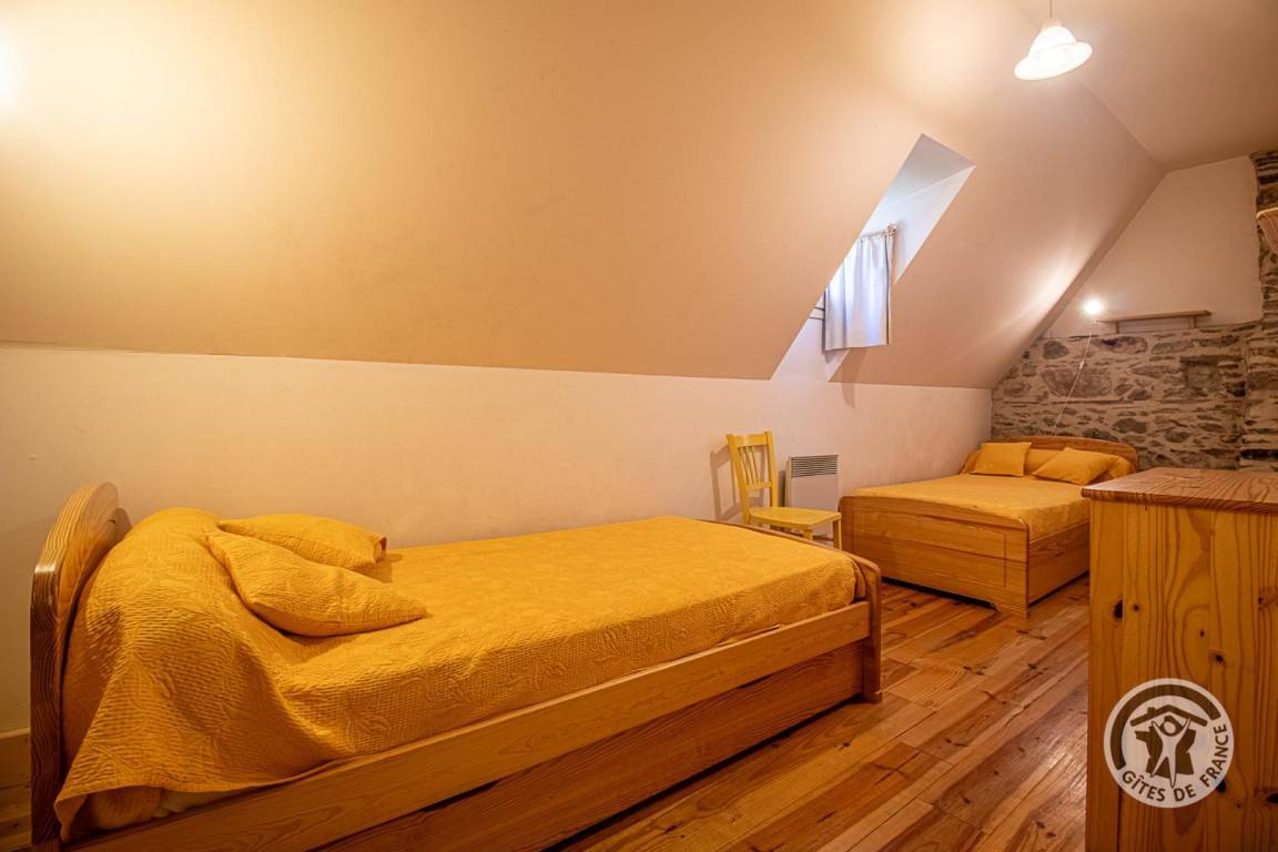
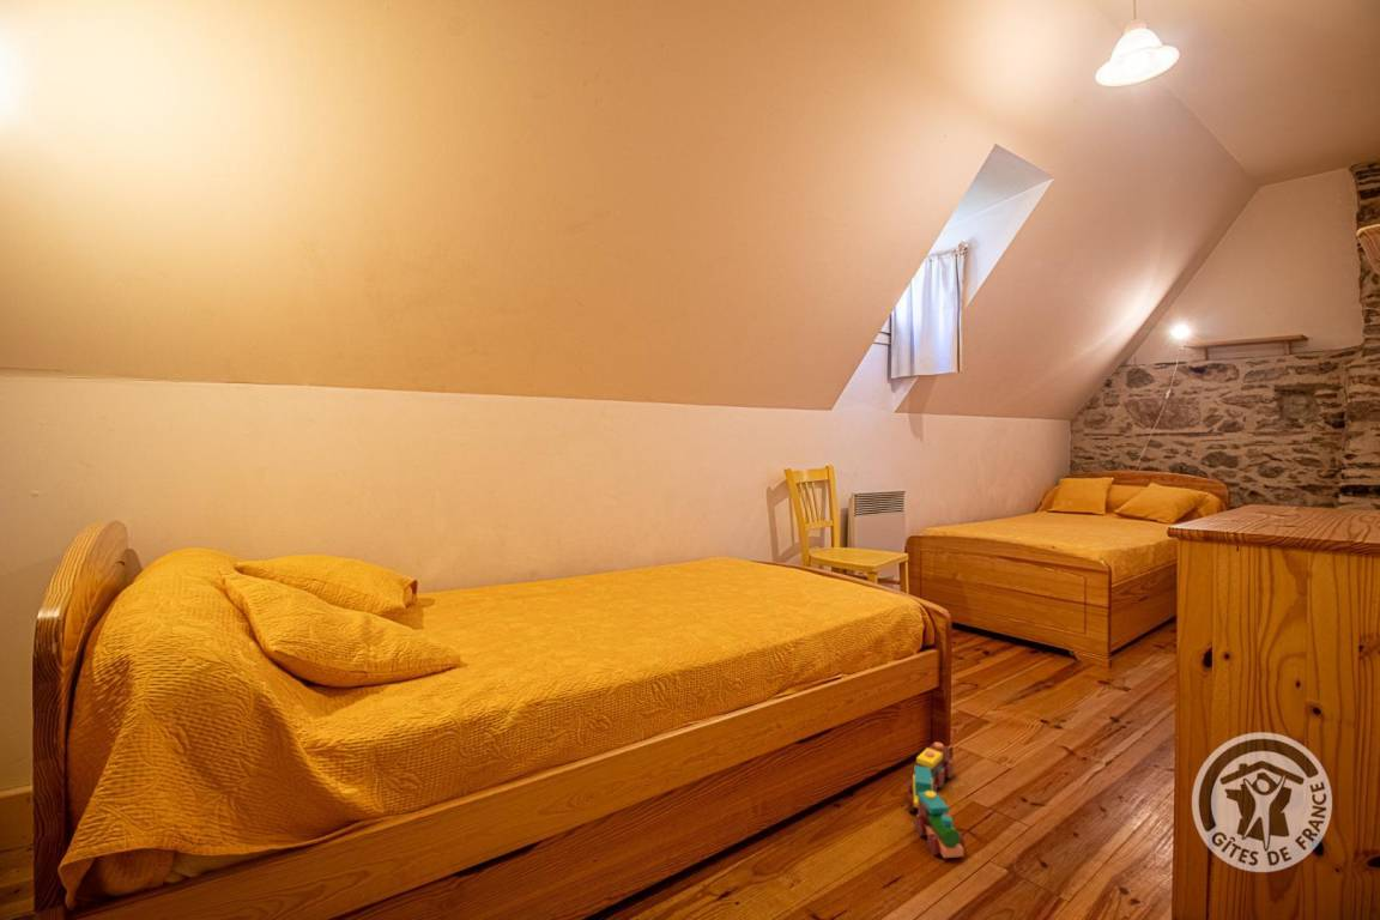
+ toy train (940, 787)
